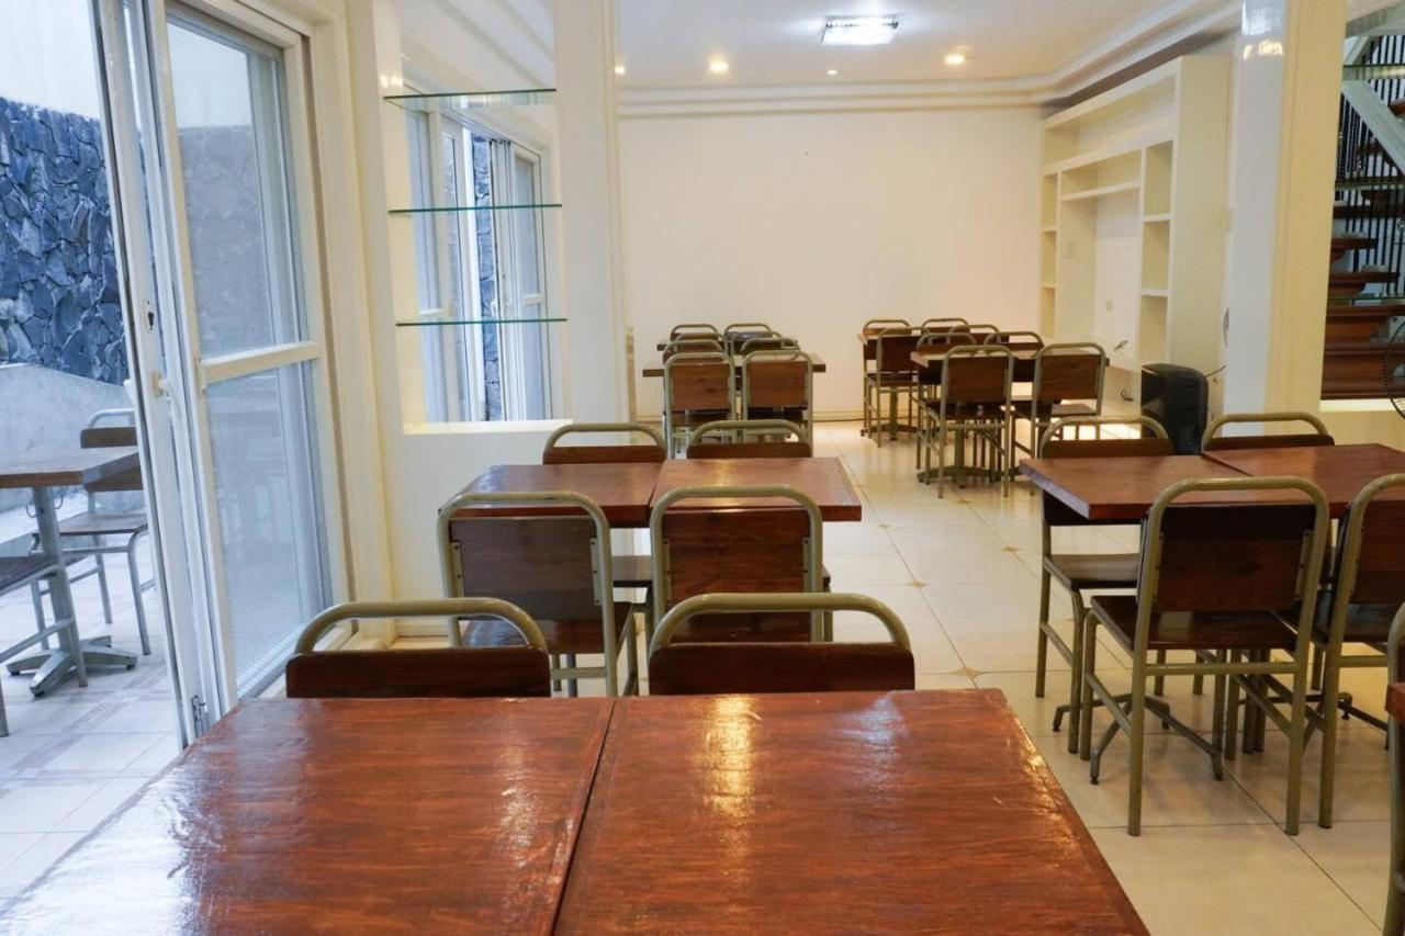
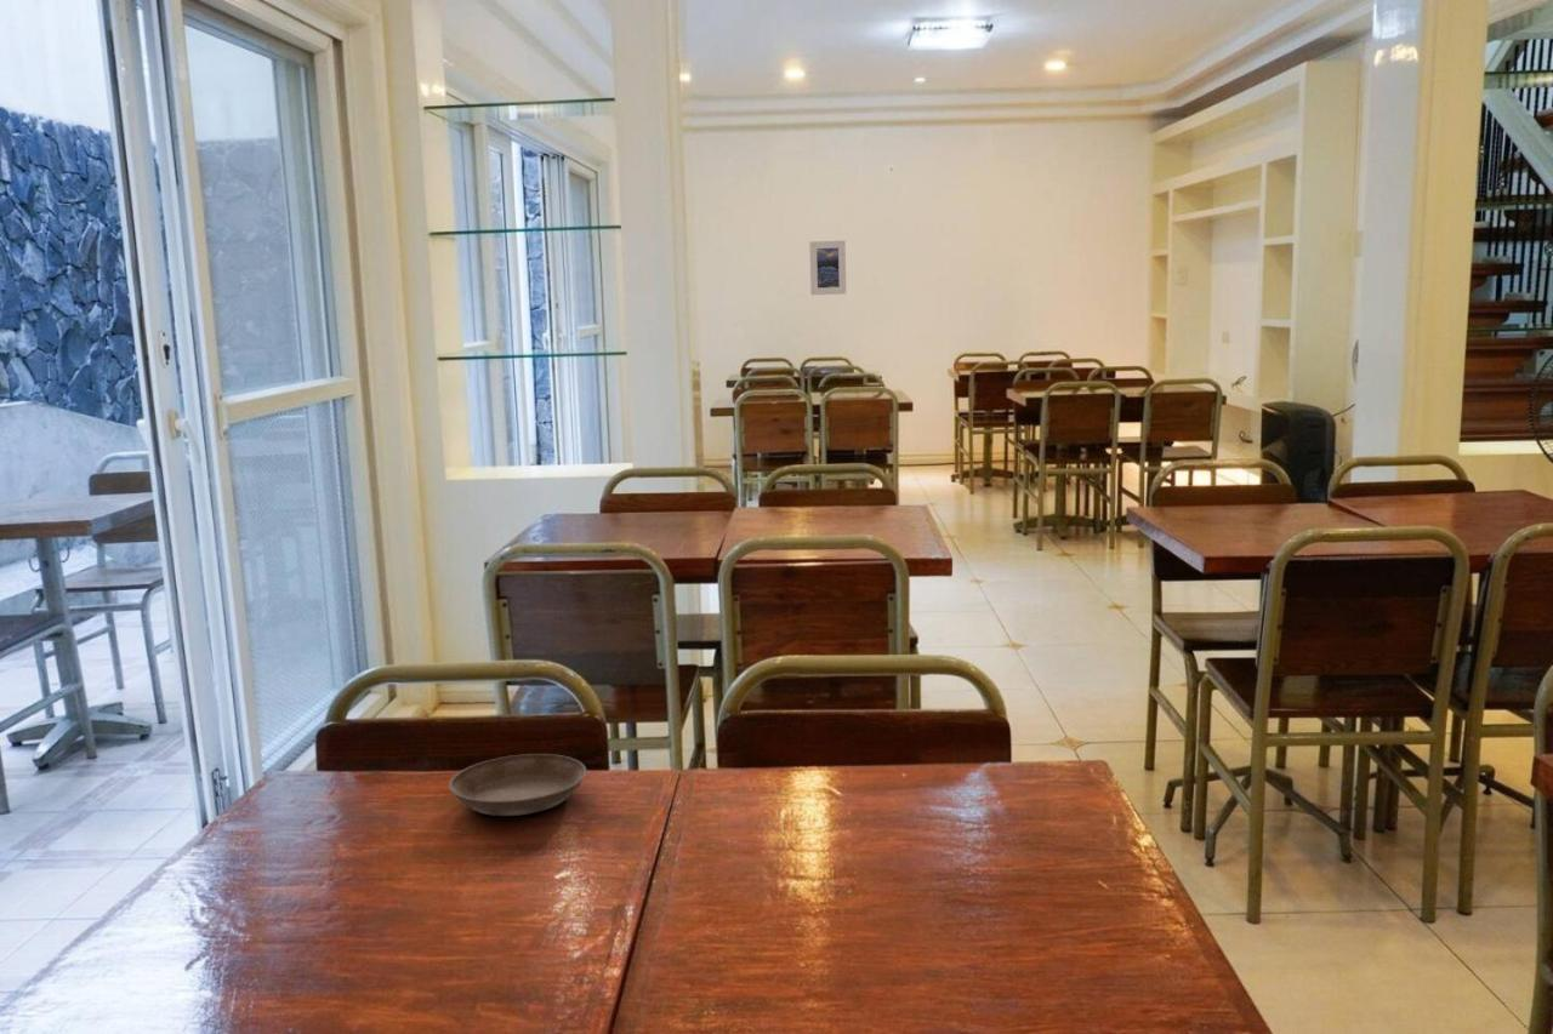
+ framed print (827, 268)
+ saucer (518, 787)
